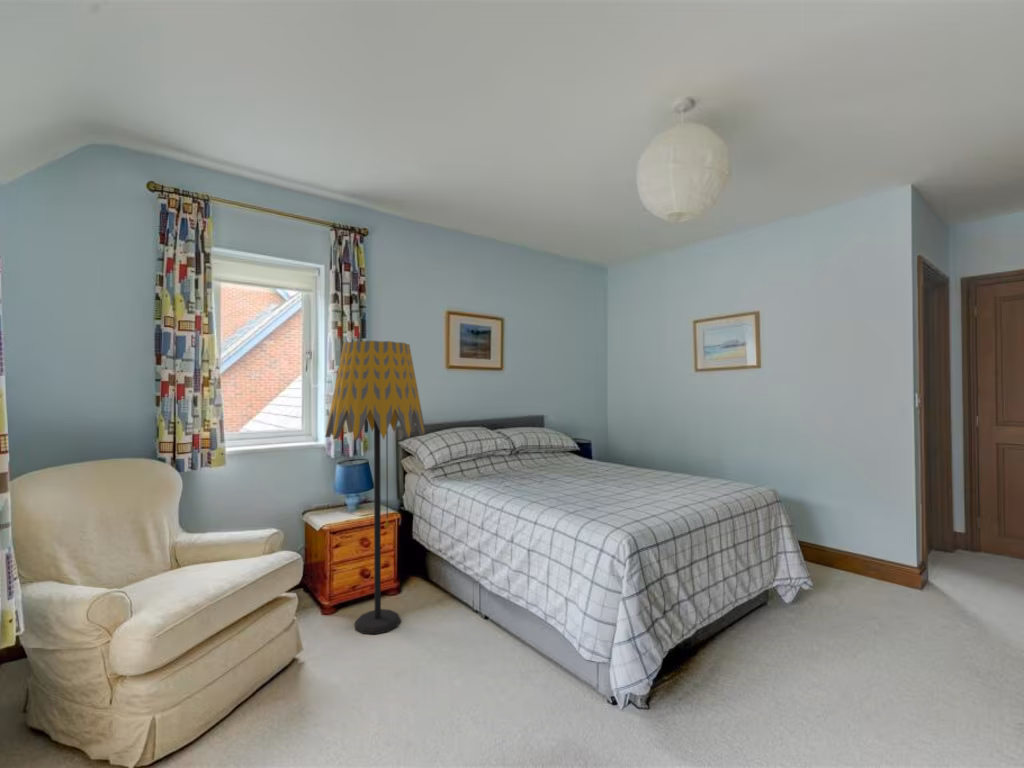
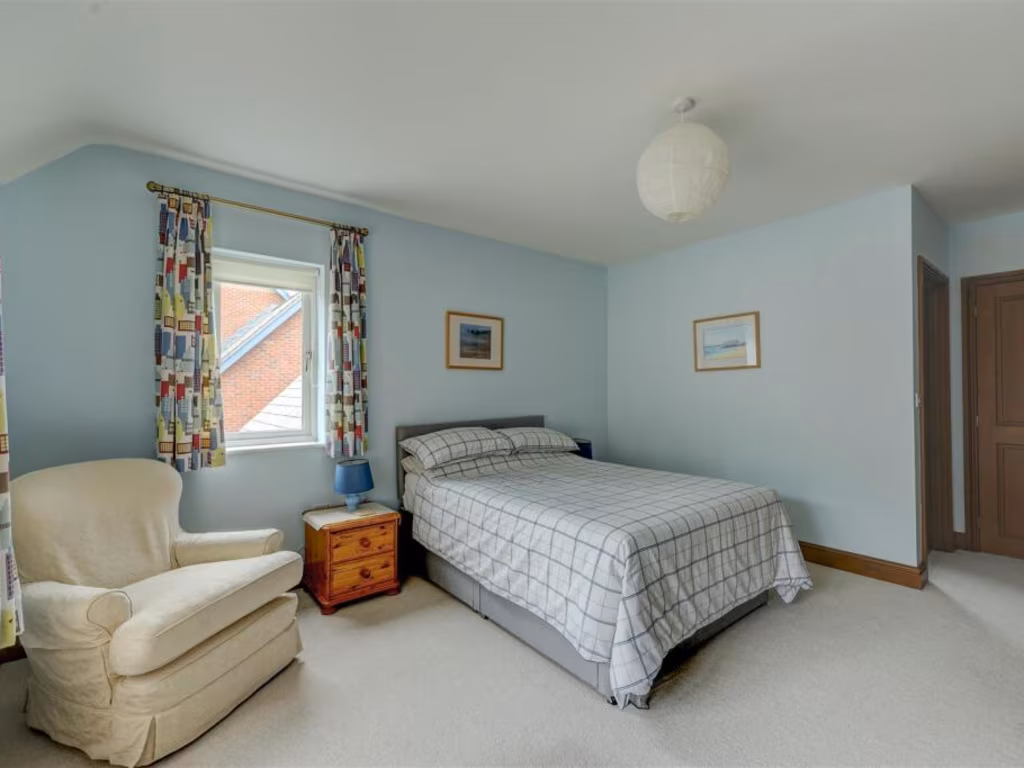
- floor lamp (377, 482)
